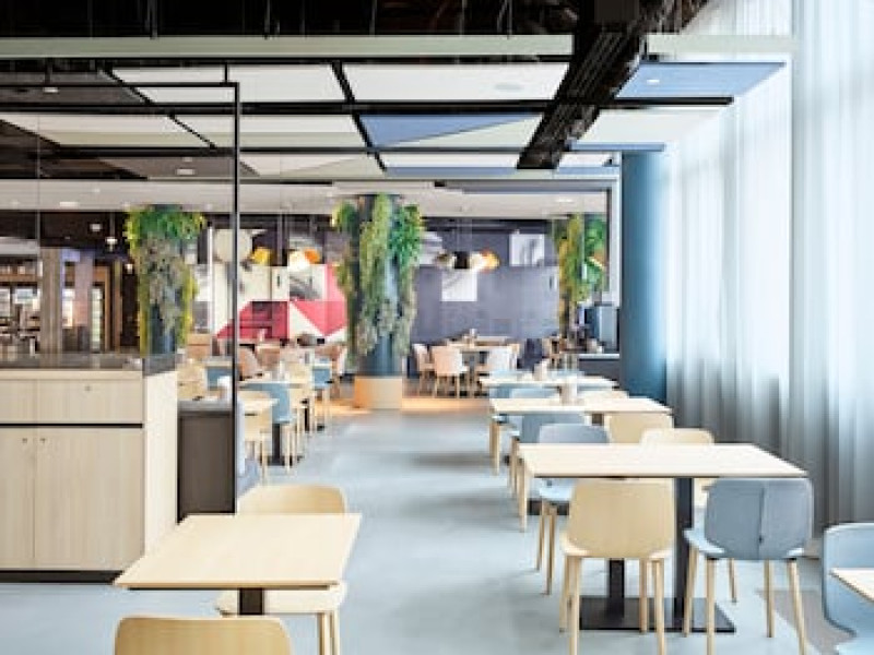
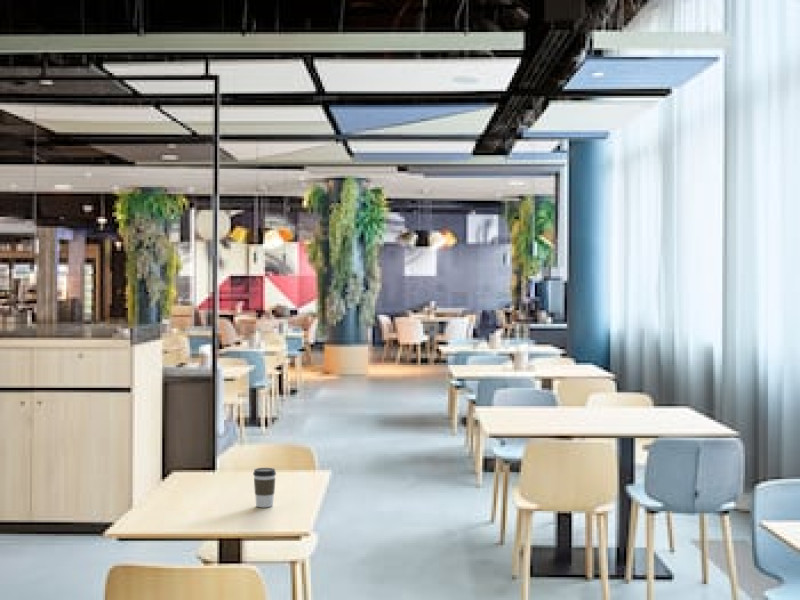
+ coffee cup (264, 487)
